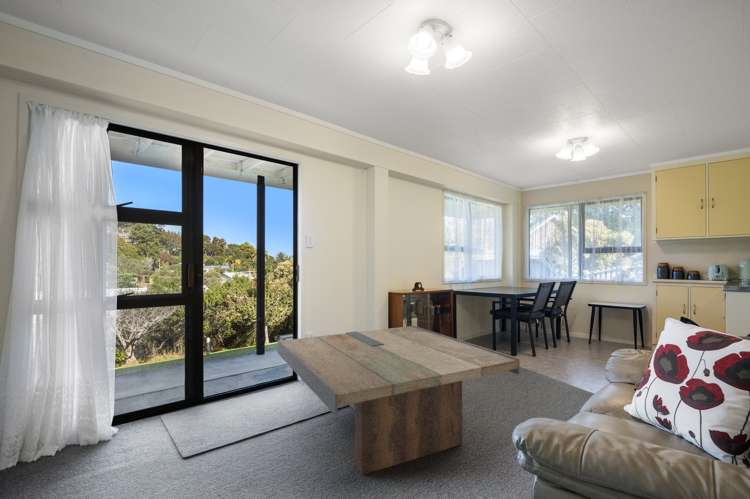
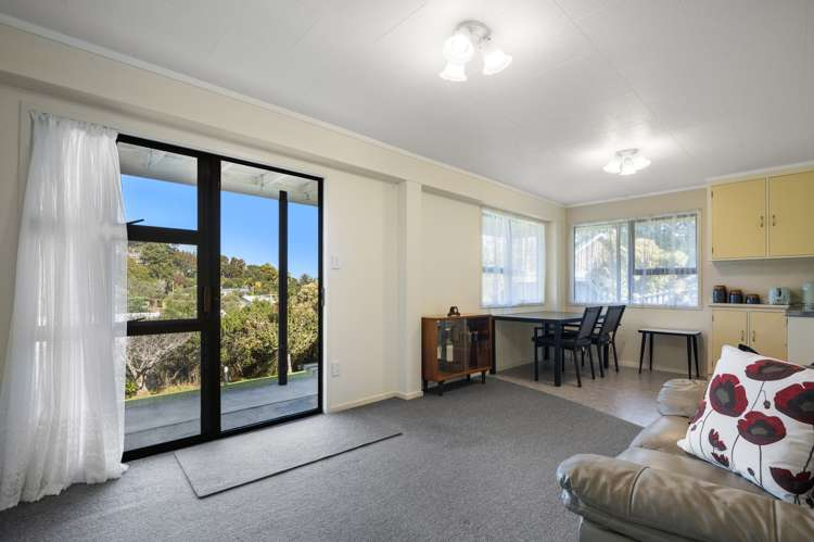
- coffee table (386, 390)
